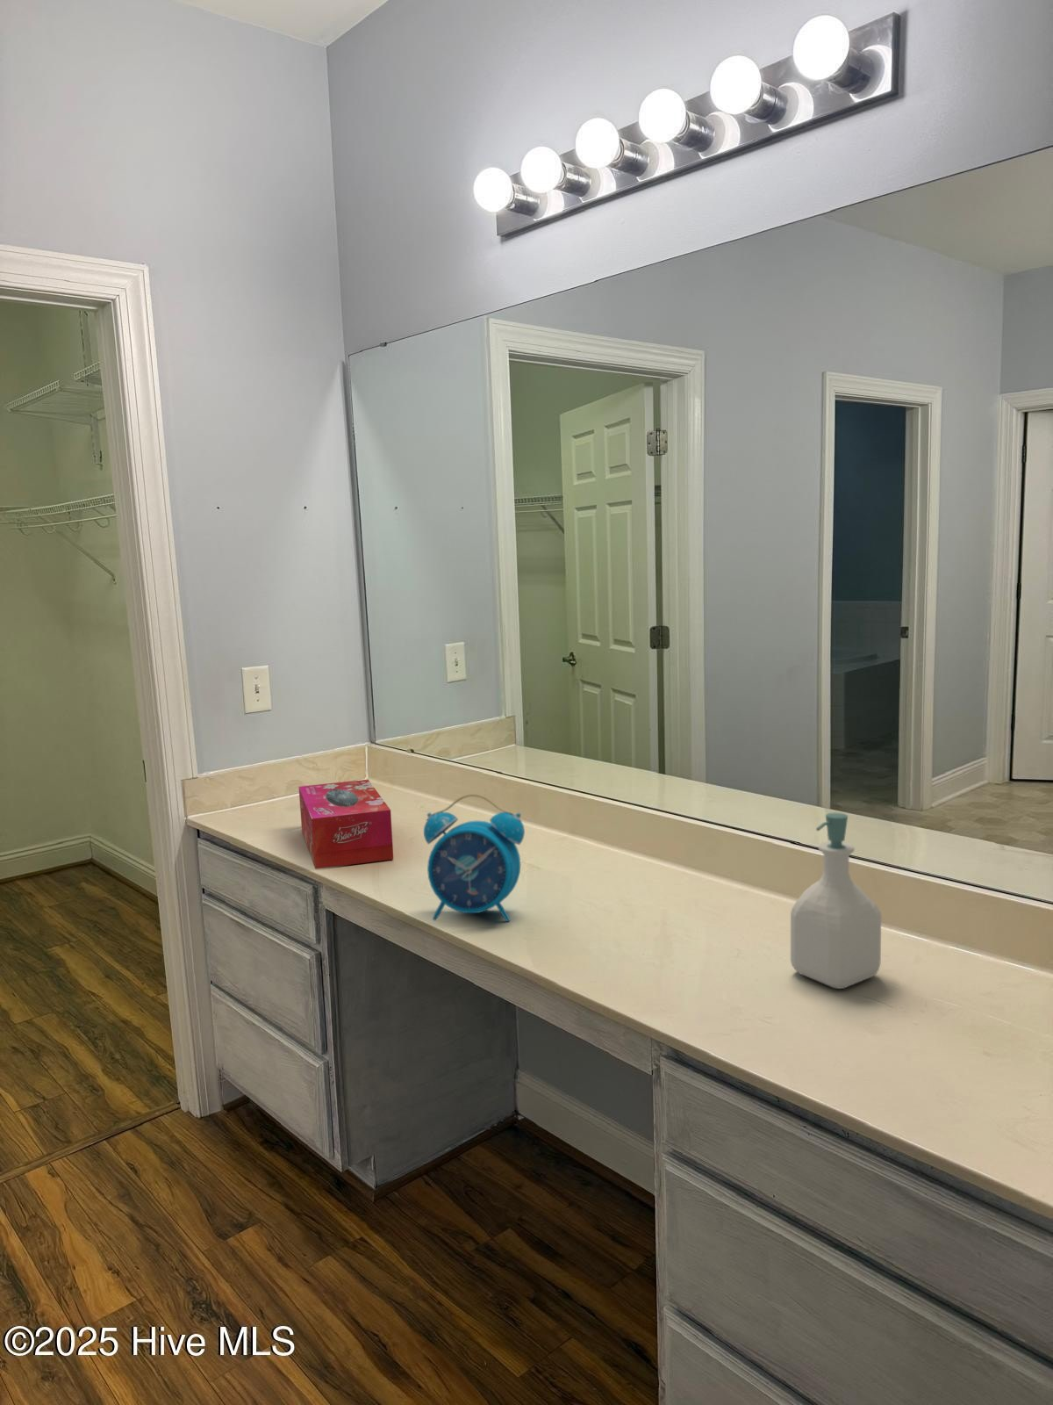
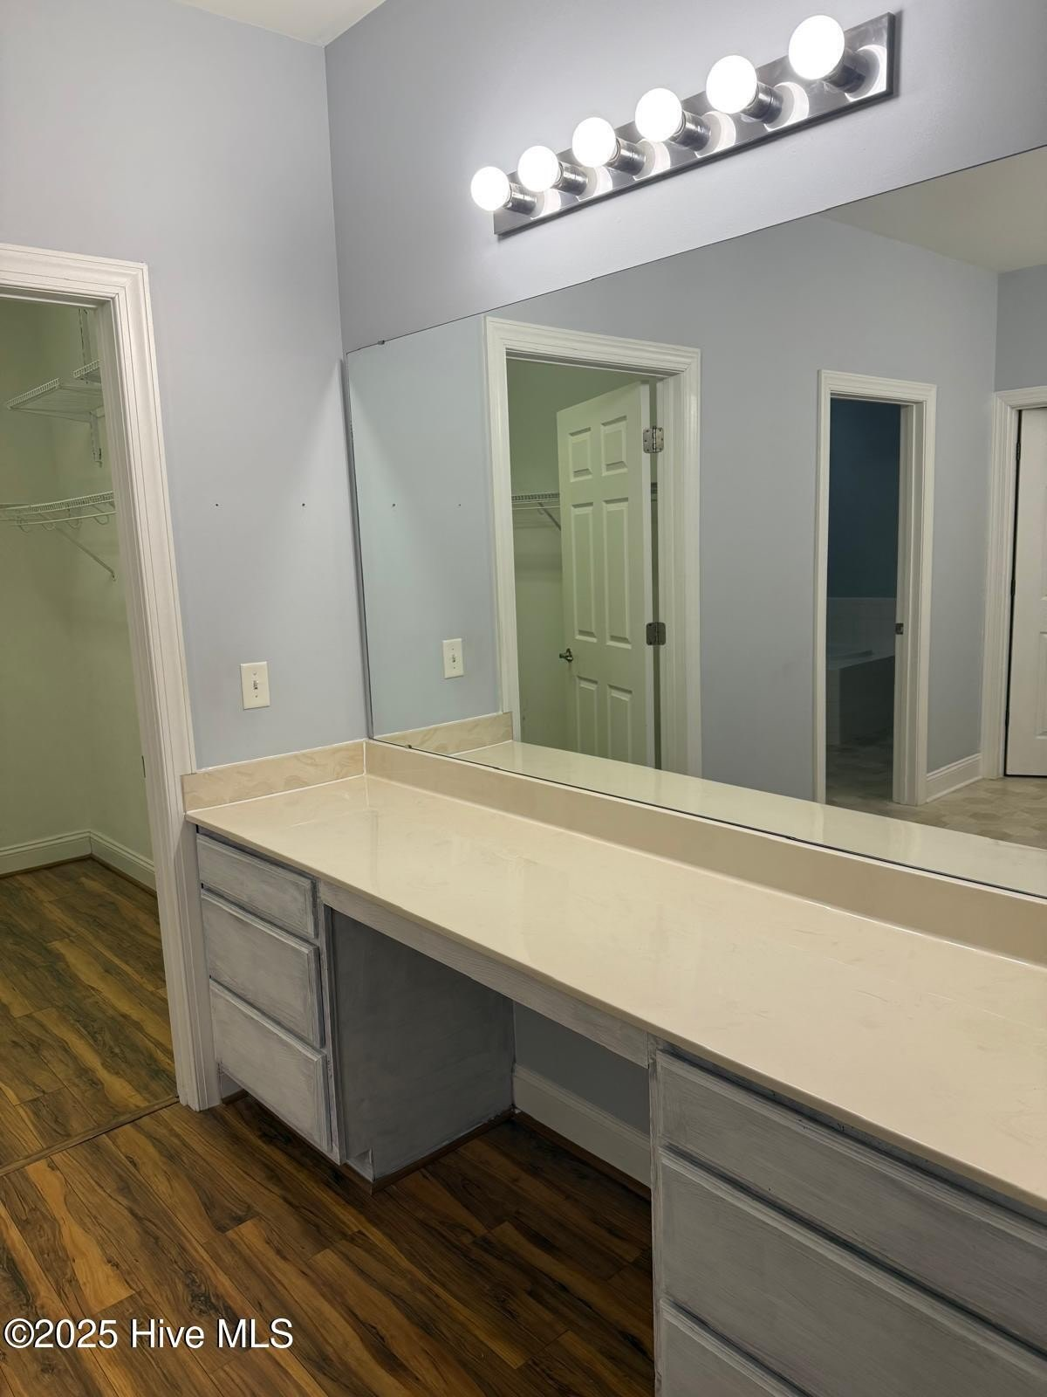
- soap bottle (835, 895)
- tissue box (343, 820)
- alarm clock (473, 857)
